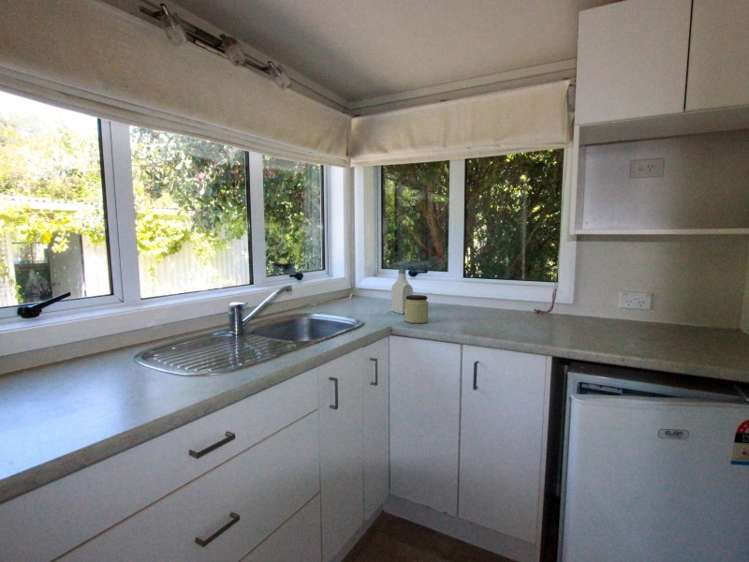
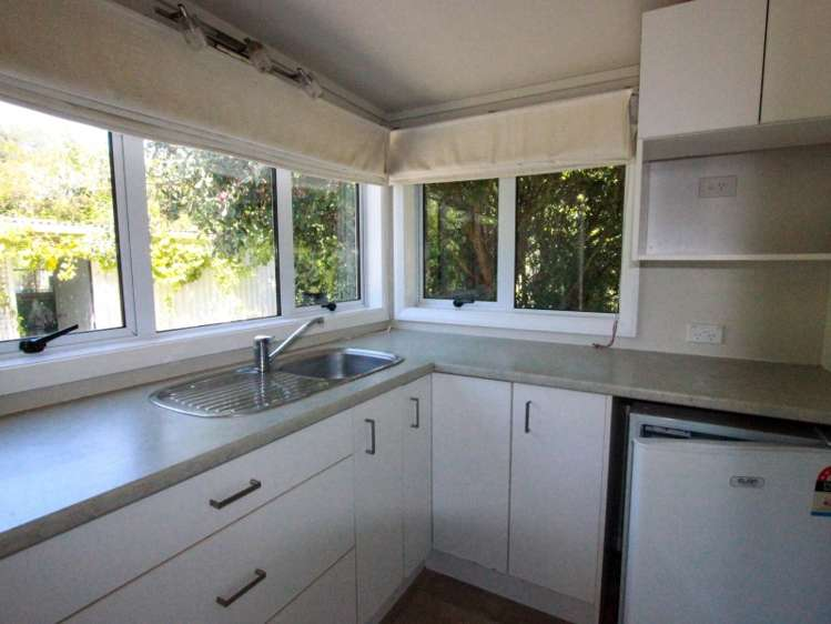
- soap bottle (400, 286)
- jar (416, 308)
